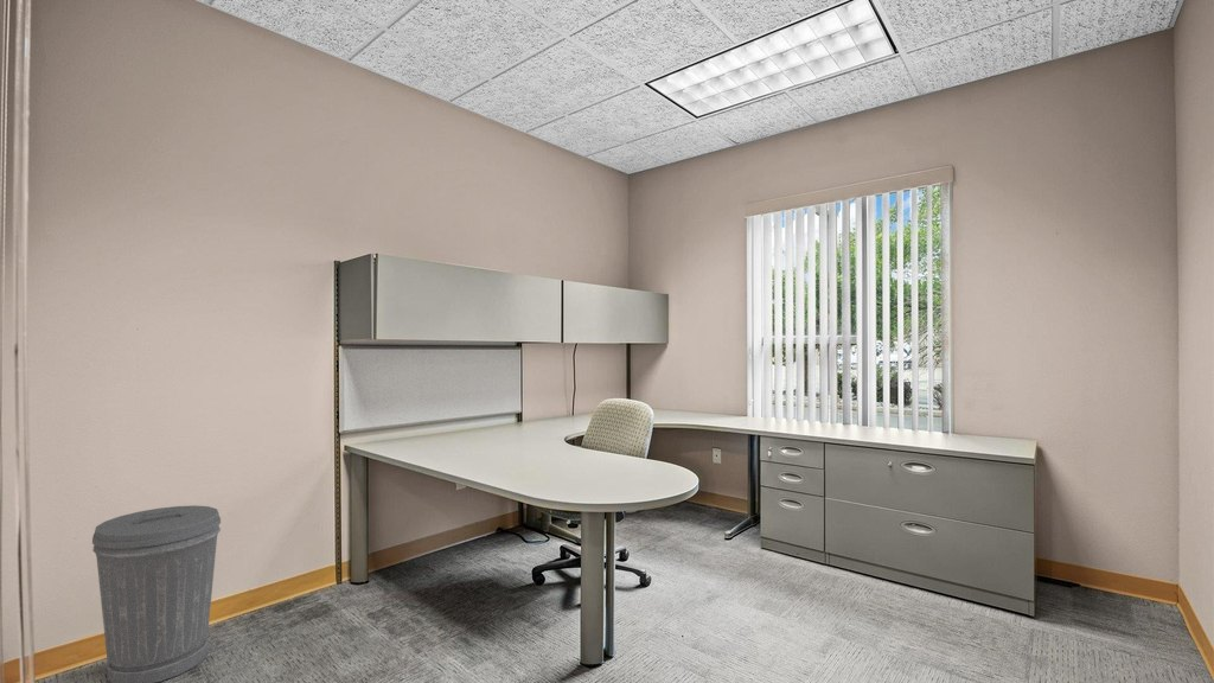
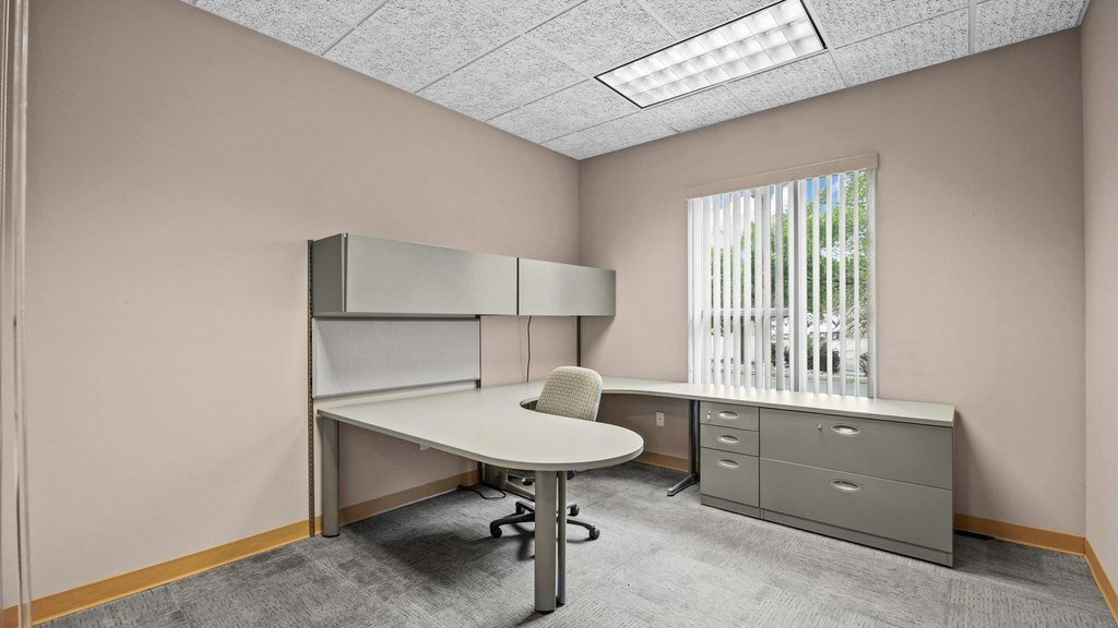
- trash can (159, 587)
